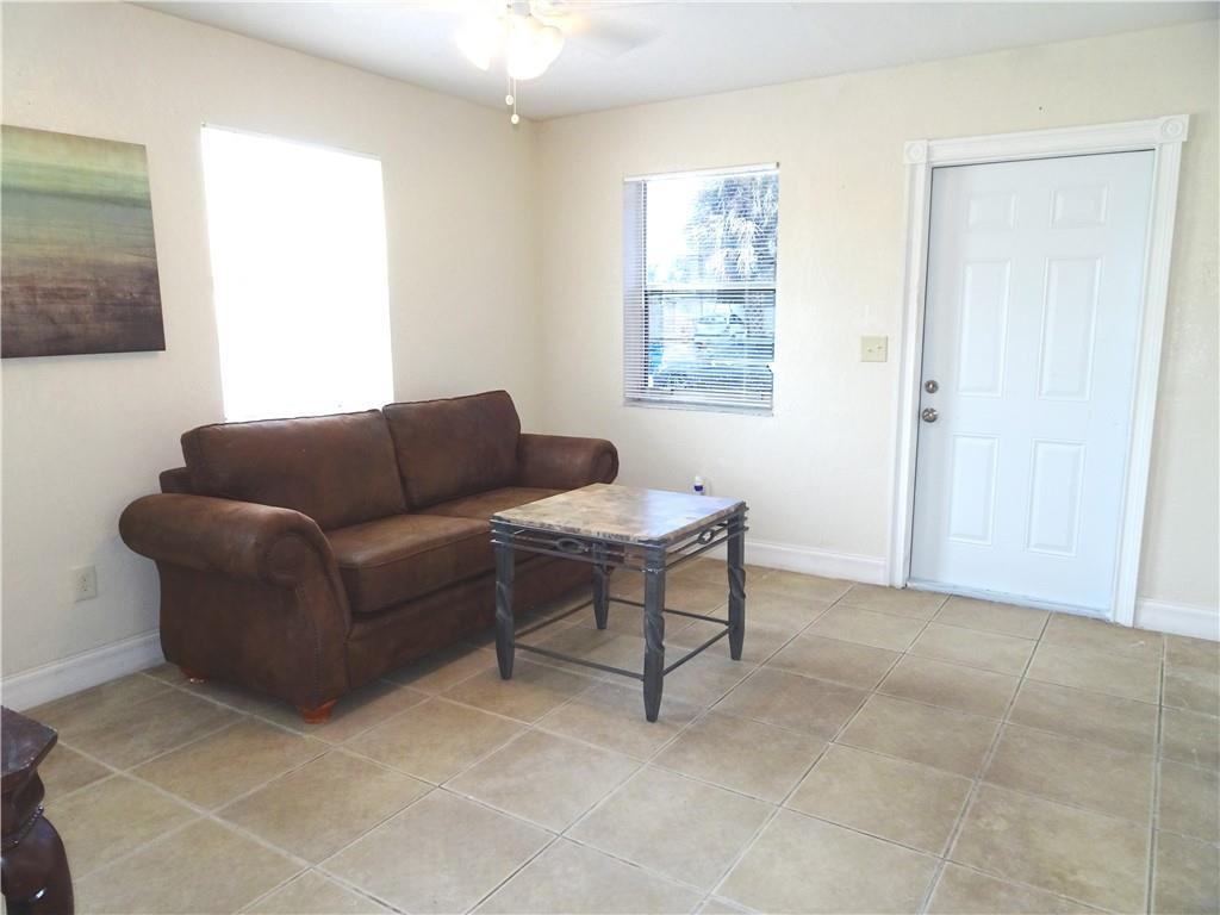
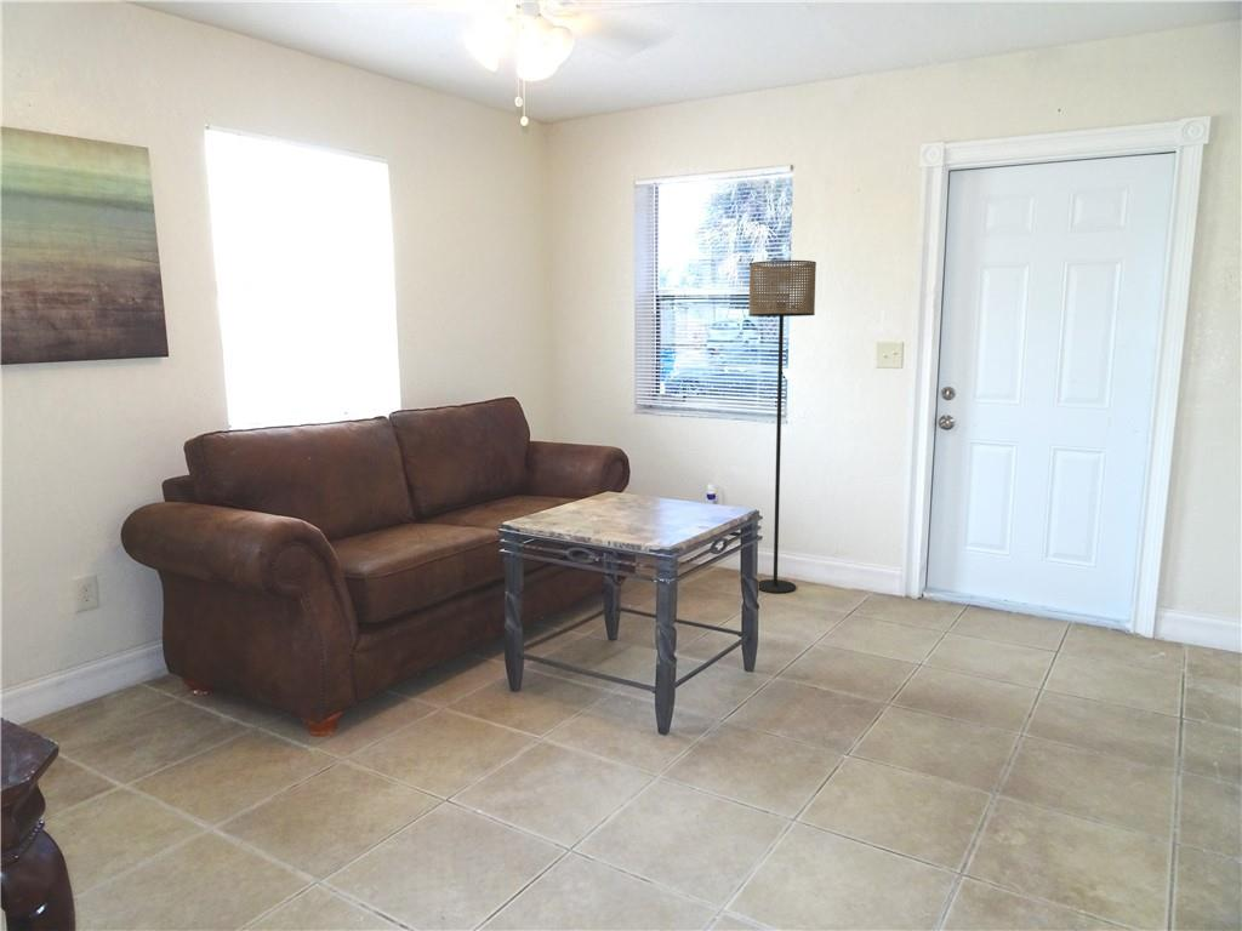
+ floor lamp (779, 429)
